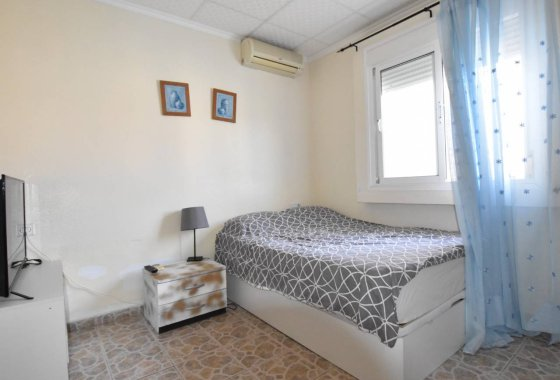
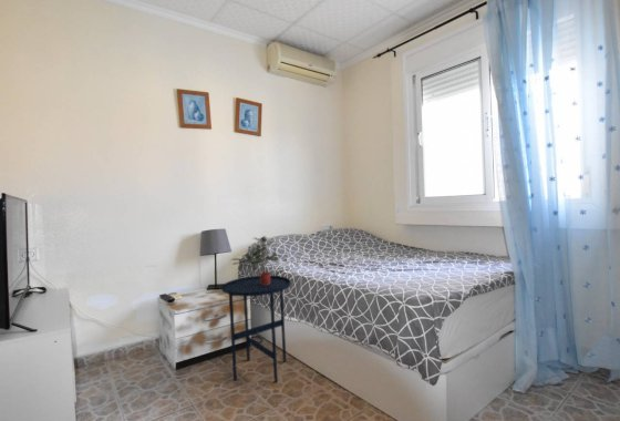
+ potted plant (256, 259)
+ side table (258, 327)
